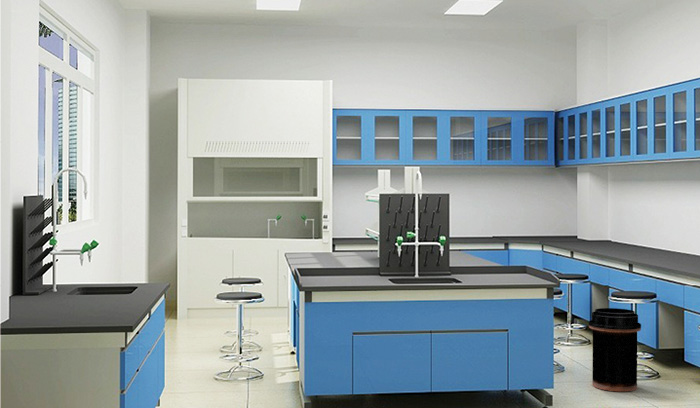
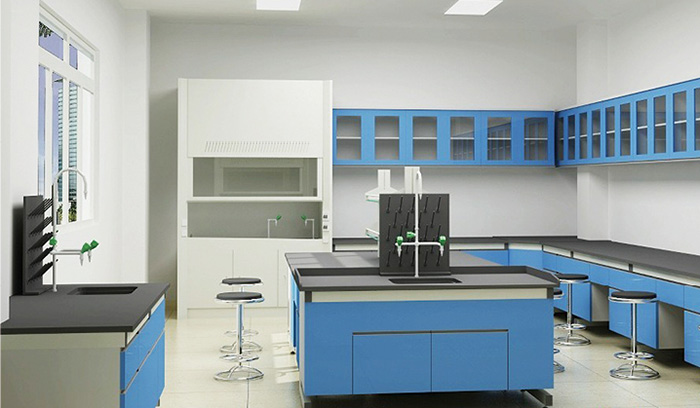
- trash can (614, 348)
